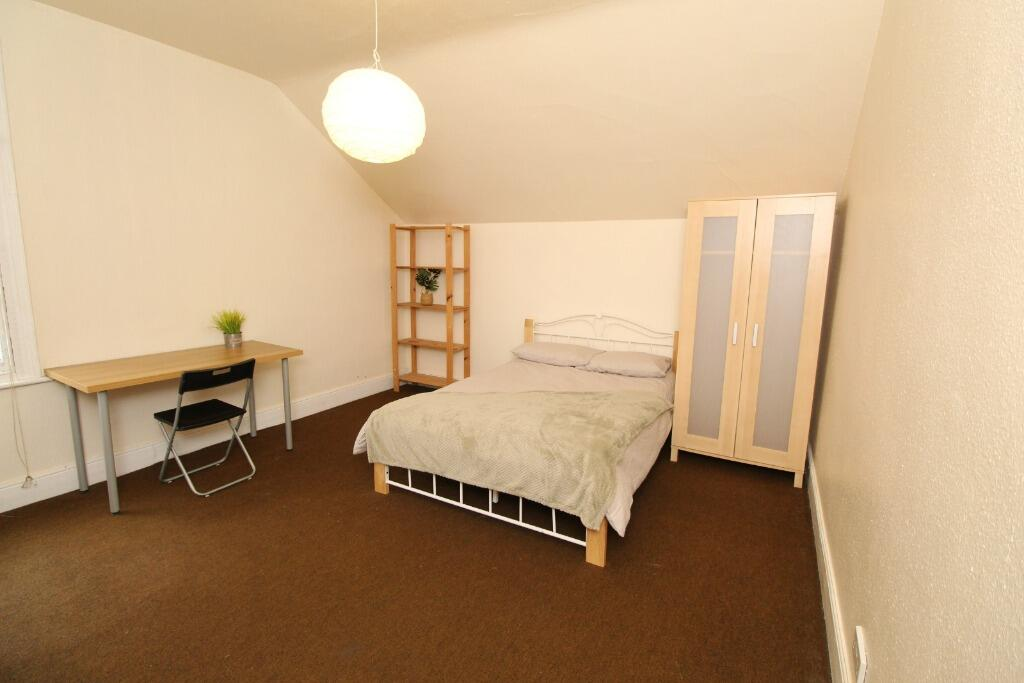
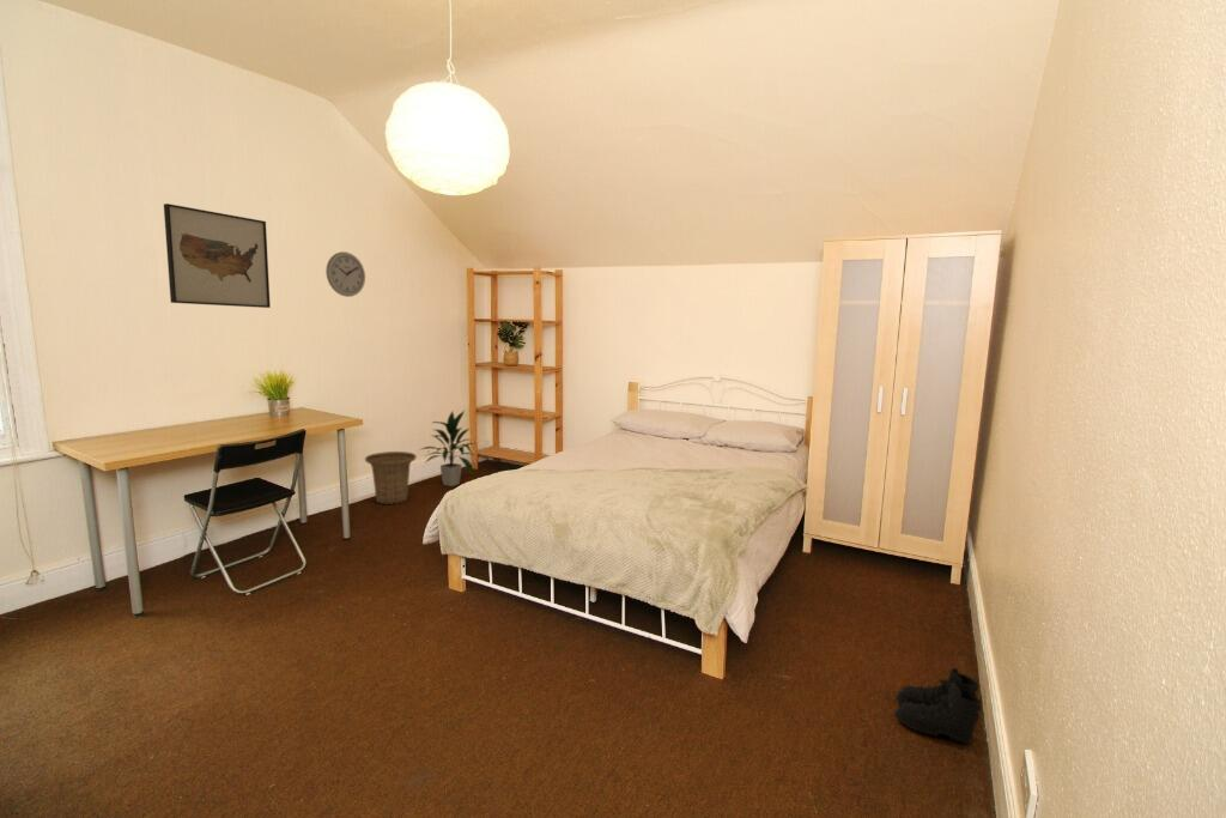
+ basket (390, 478)
+ wall art (220, 259)
+ indoor plant (451, 448)
+ wall clock (346, 274)
+ boots (937, 696)
